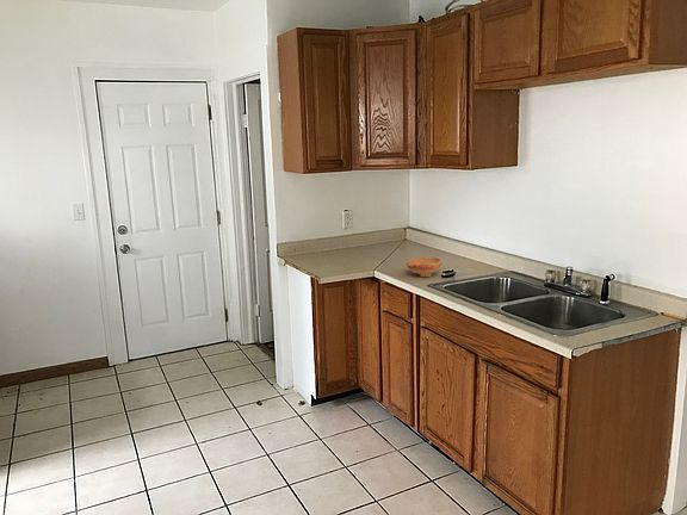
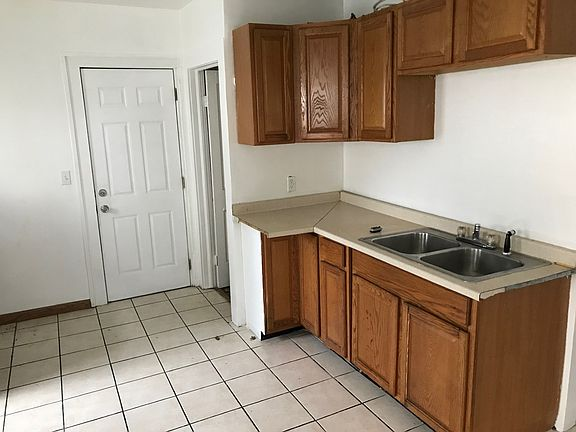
- bowl (423, 267)
